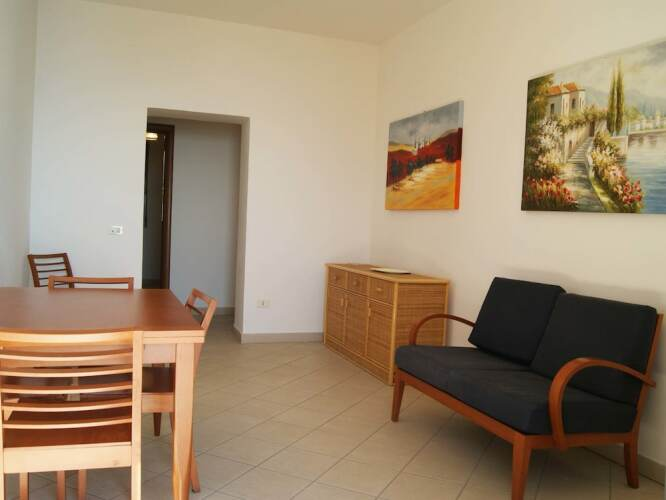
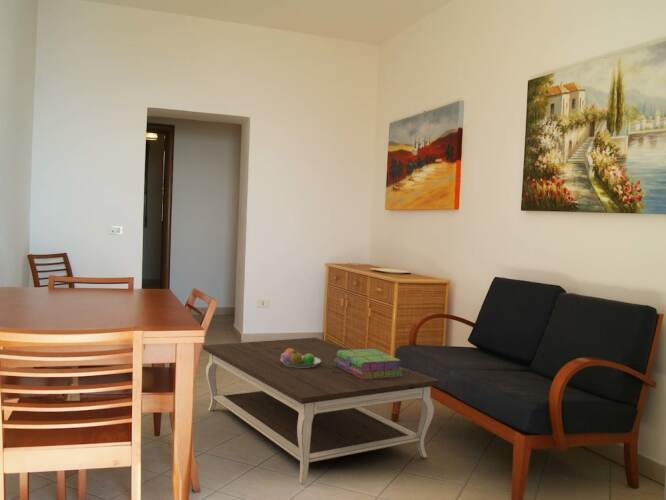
+ fruit bowl (301, 356)
+ stack of books (367, 362)
+ coffee table (309, 396)
